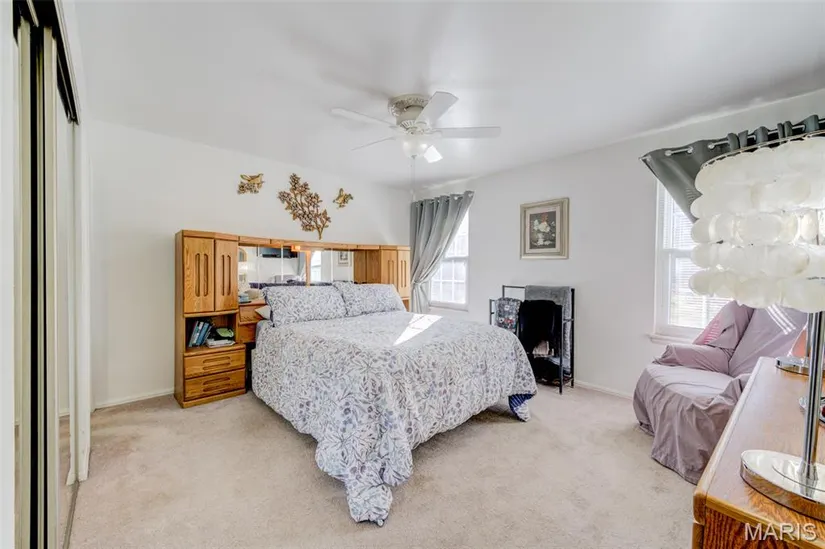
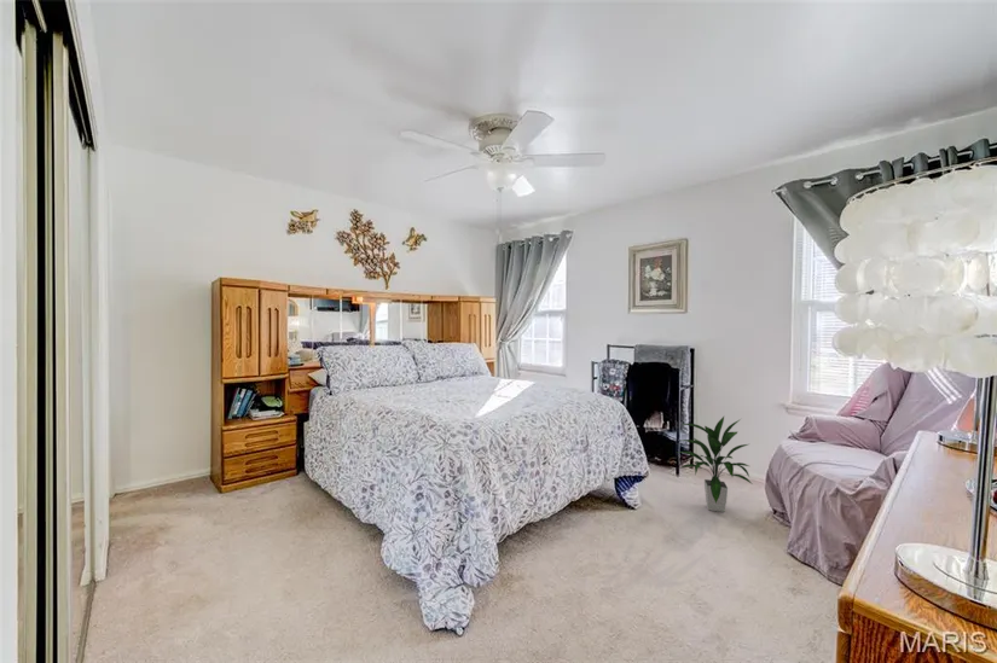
+ indoor plant (714, 463)
